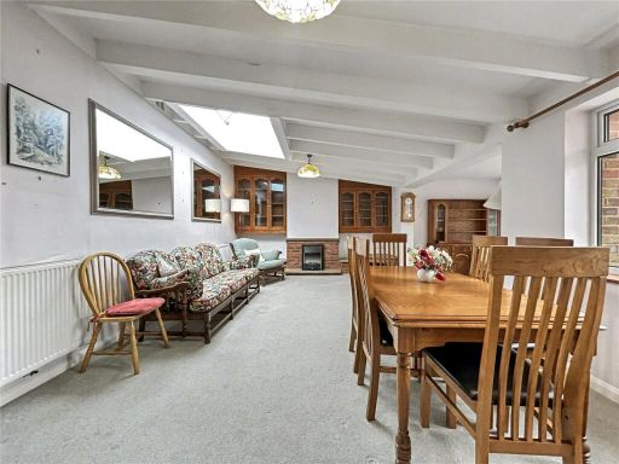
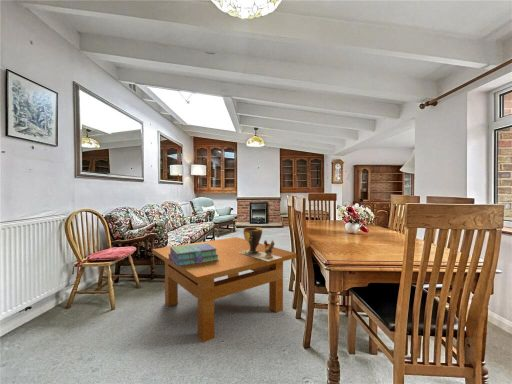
+ table (223, 279)
+ stack of books (193, 252)
+ clay pot (258, 242)
